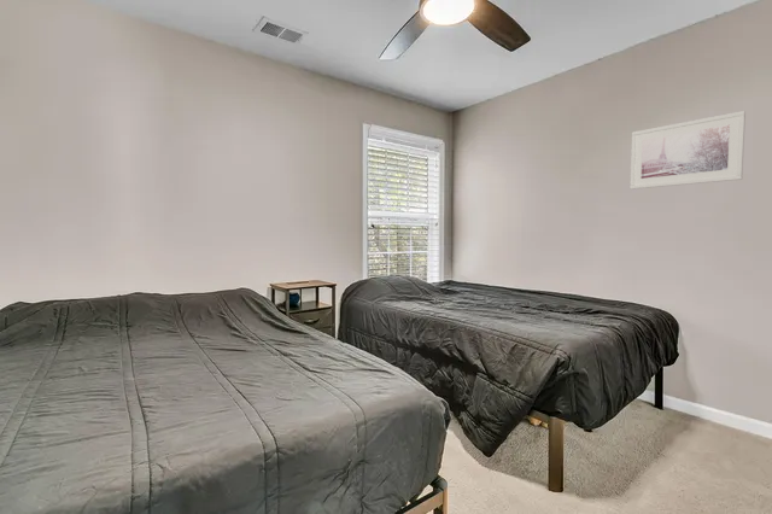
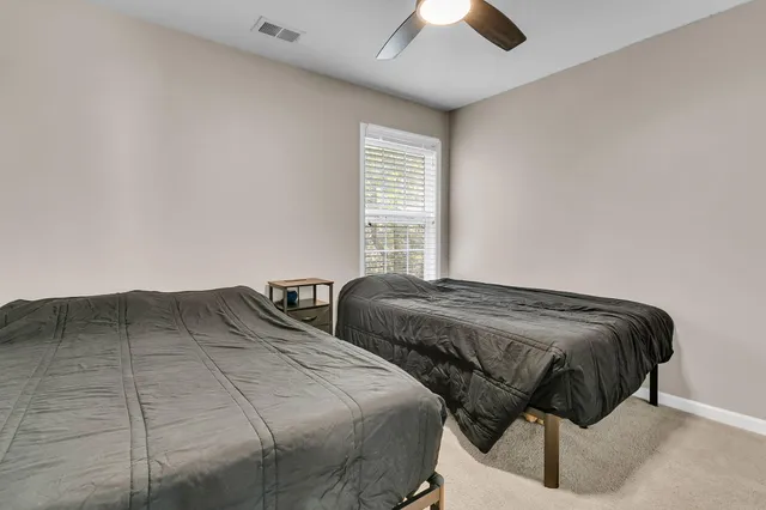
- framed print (682, 153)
